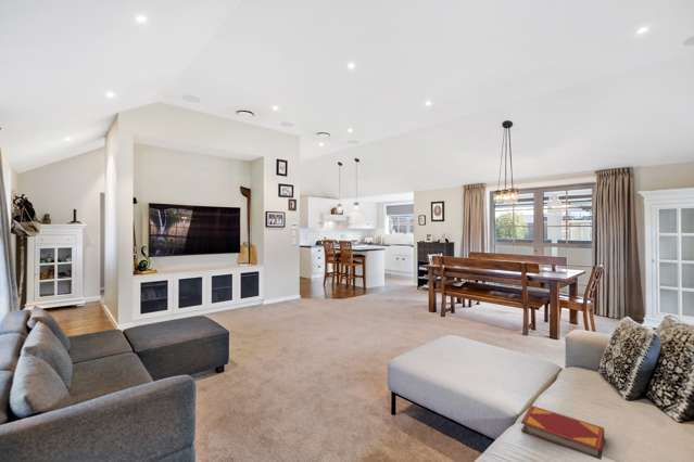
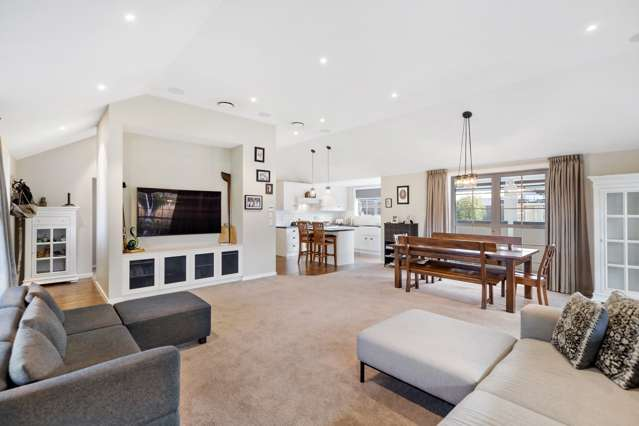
- hardback book (561, 428)
